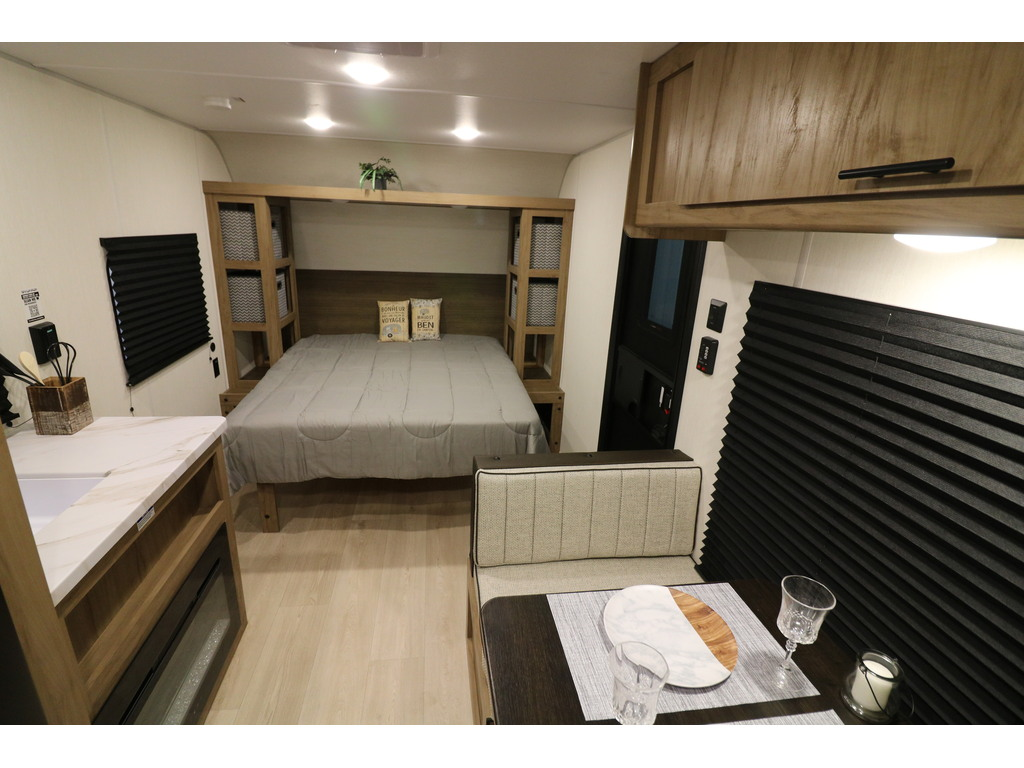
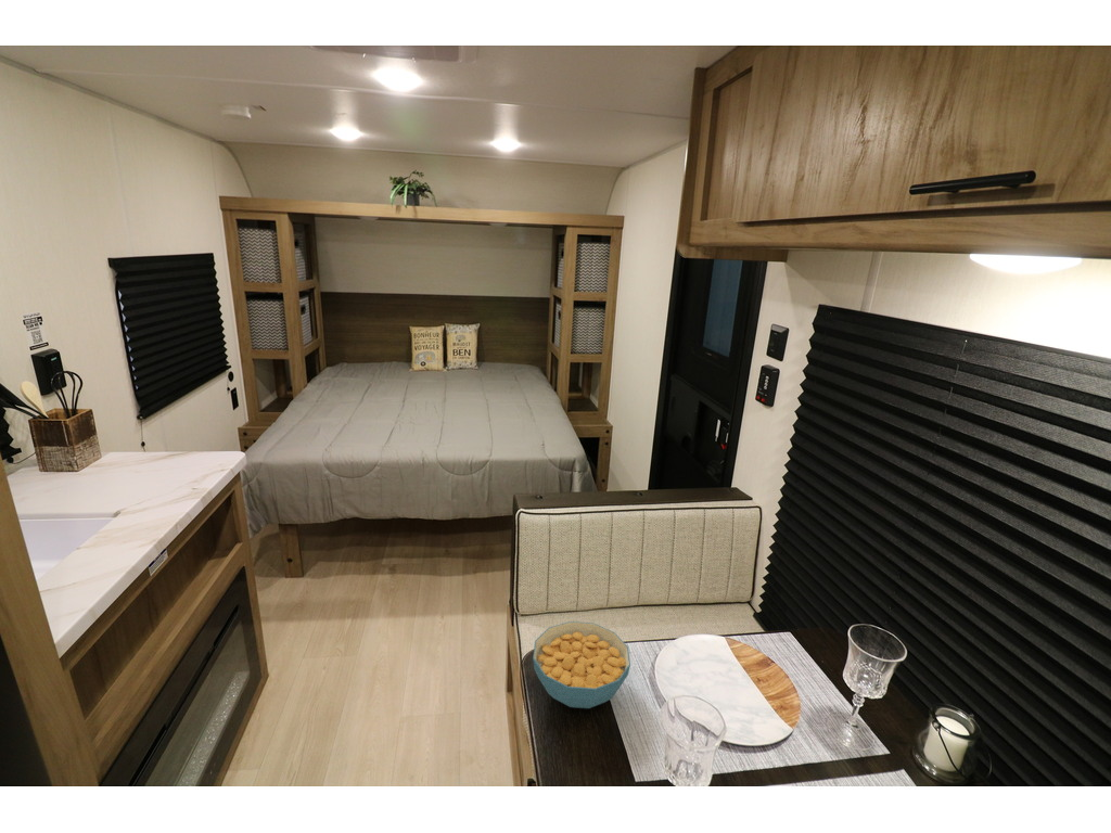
+ cereal bowl (579, 672)
